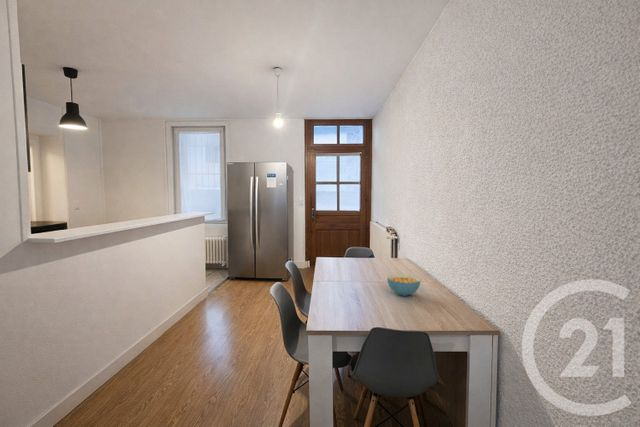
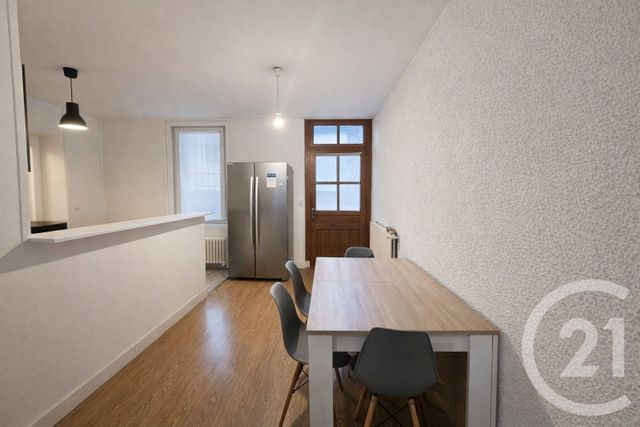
- cereal bowl (403, 286)
